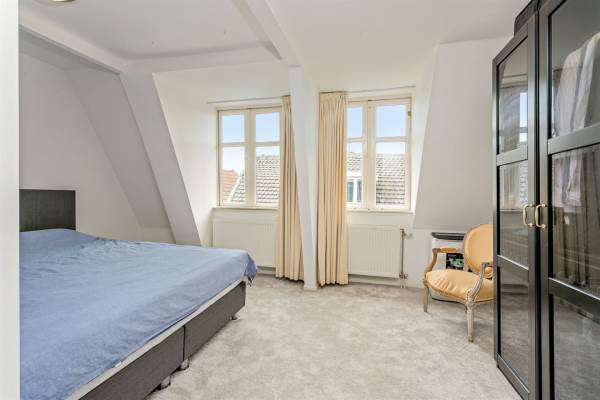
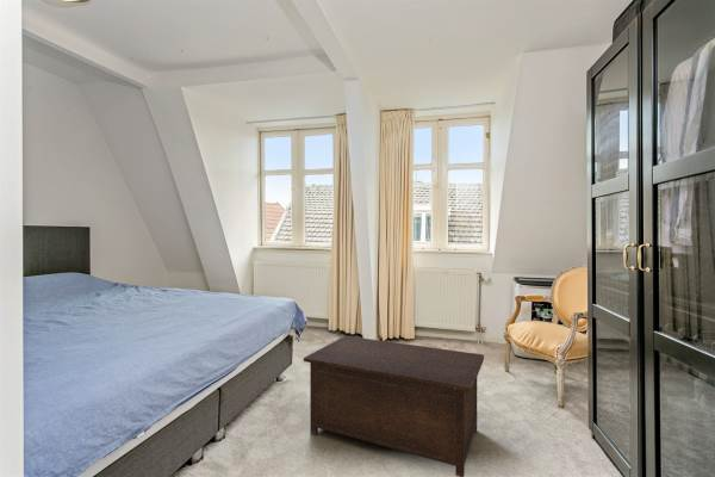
+ cabinet (394, 392)
